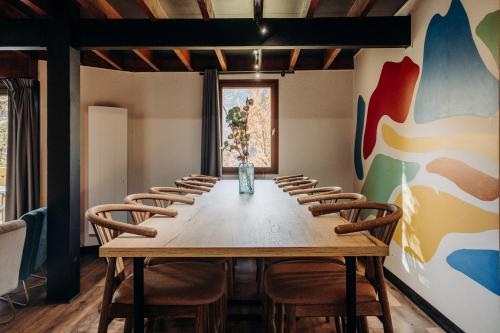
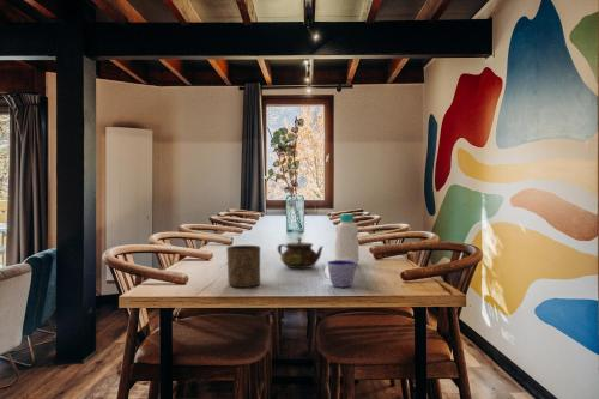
+ cup (243, 265)
+ cup (338, 272)
+ bottle (346, 238)
+ teapot (300, 252)
